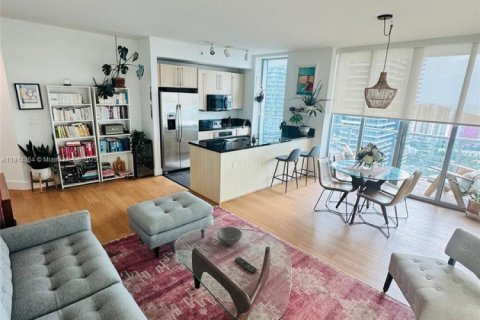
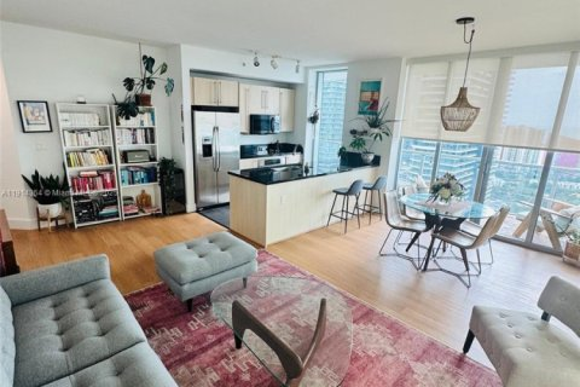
- bowl (229, 237)
- remote control (245, 264)
